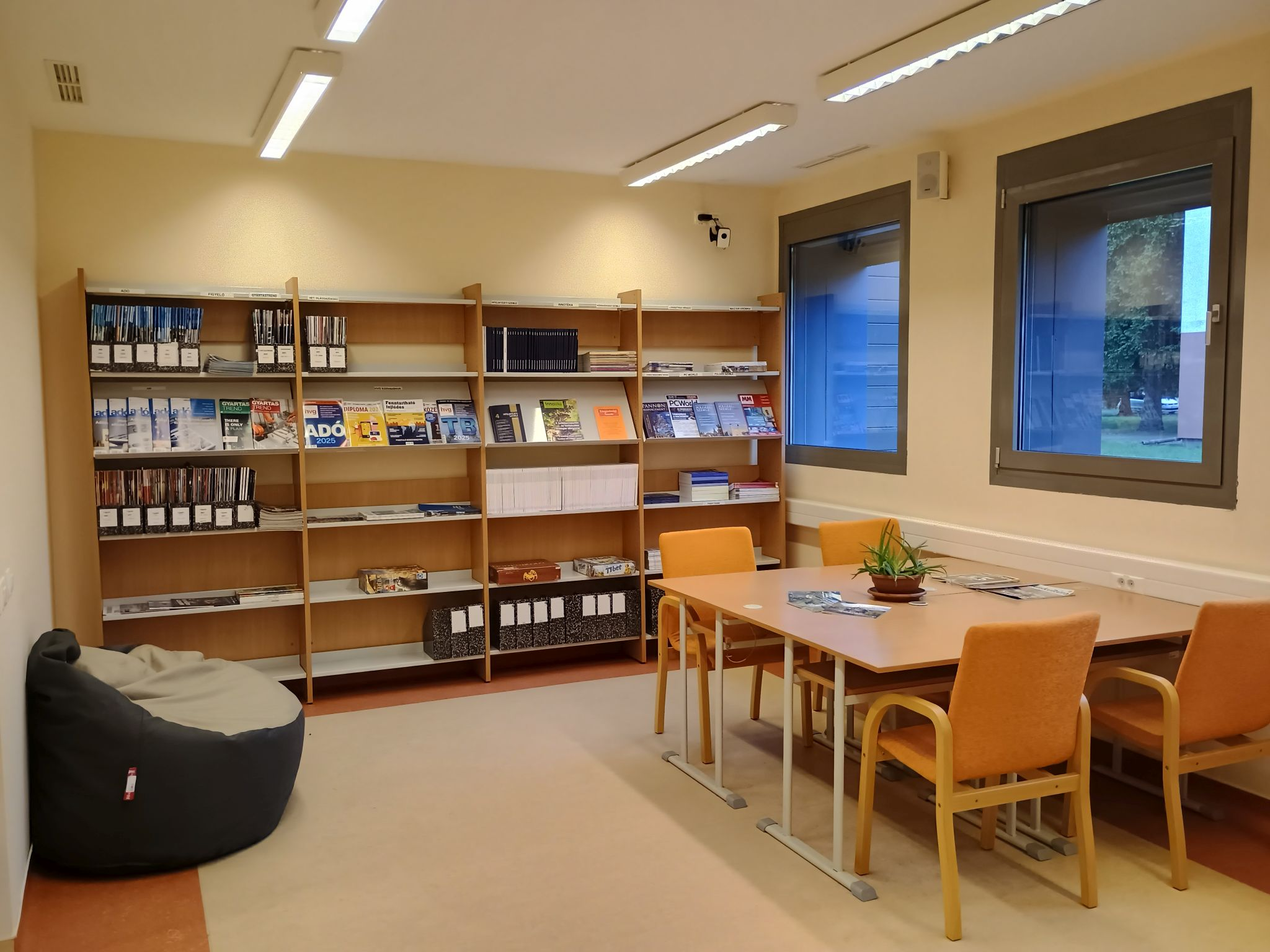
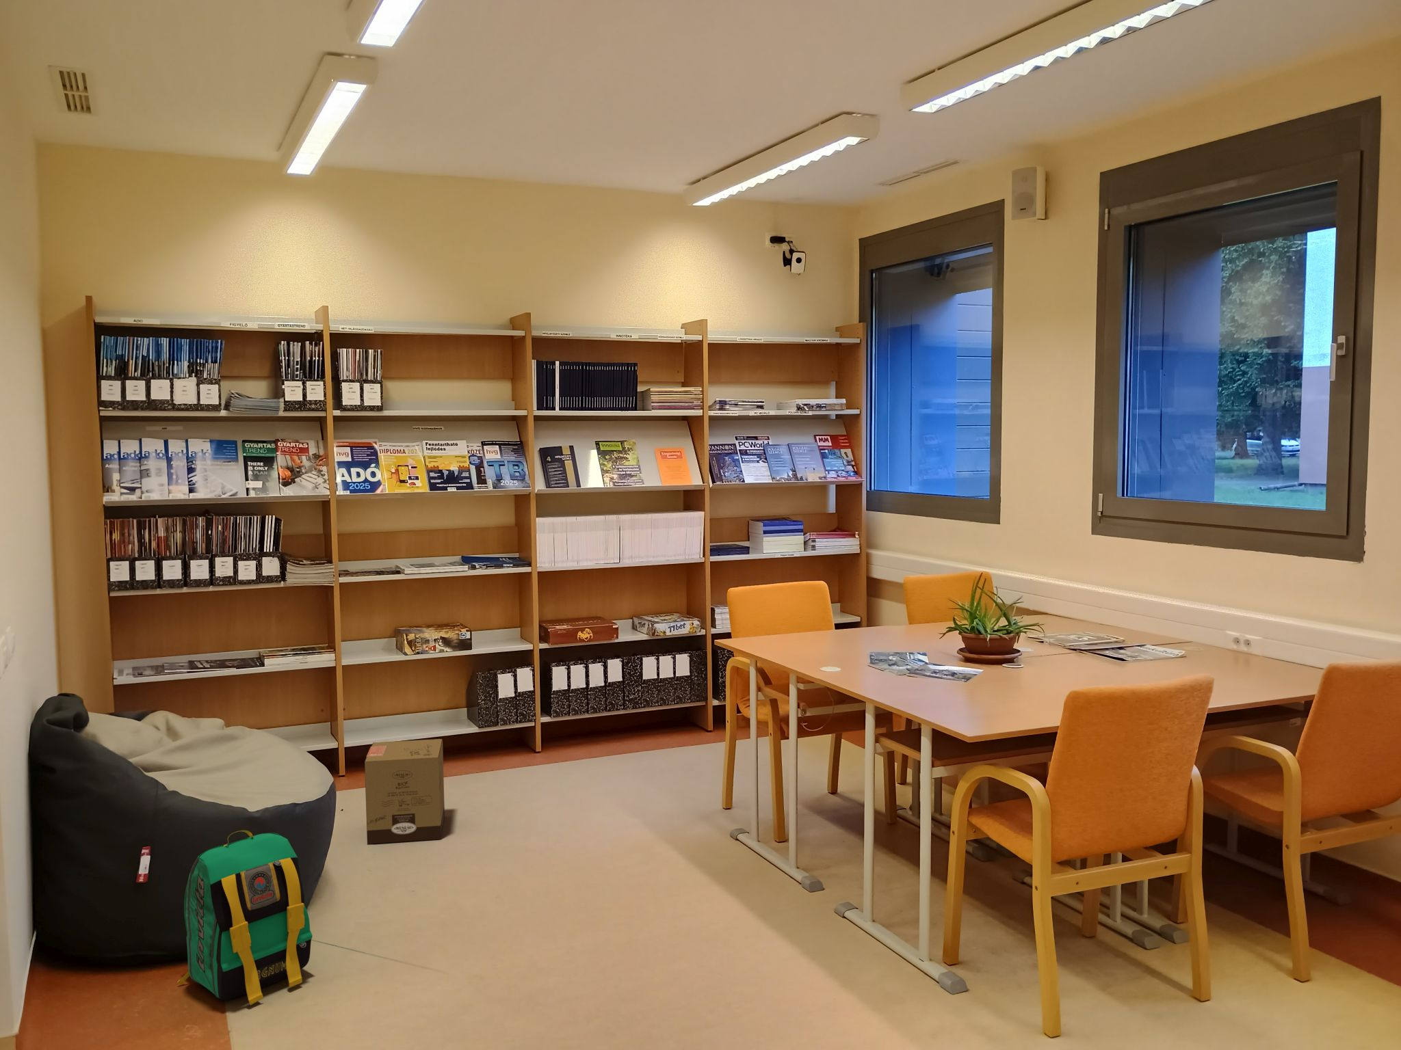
+ backpack (245, 906)
+ cardboard box (406, 790)
